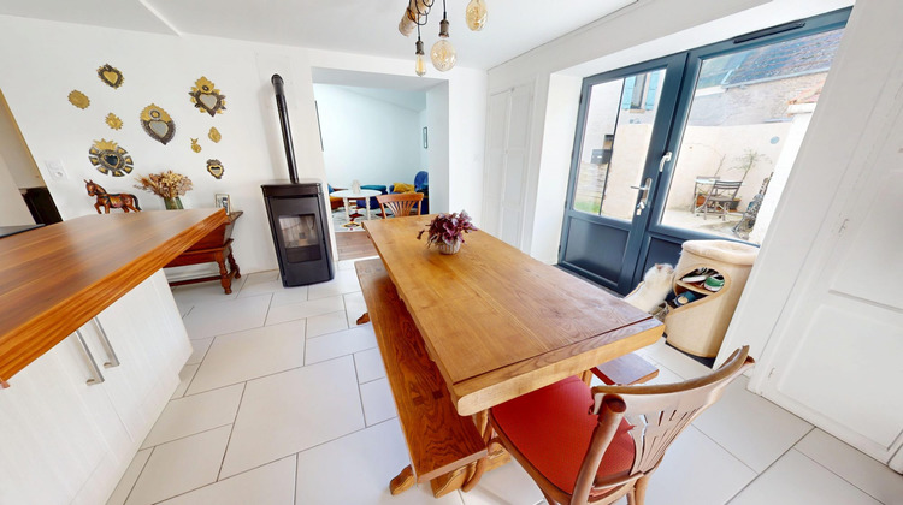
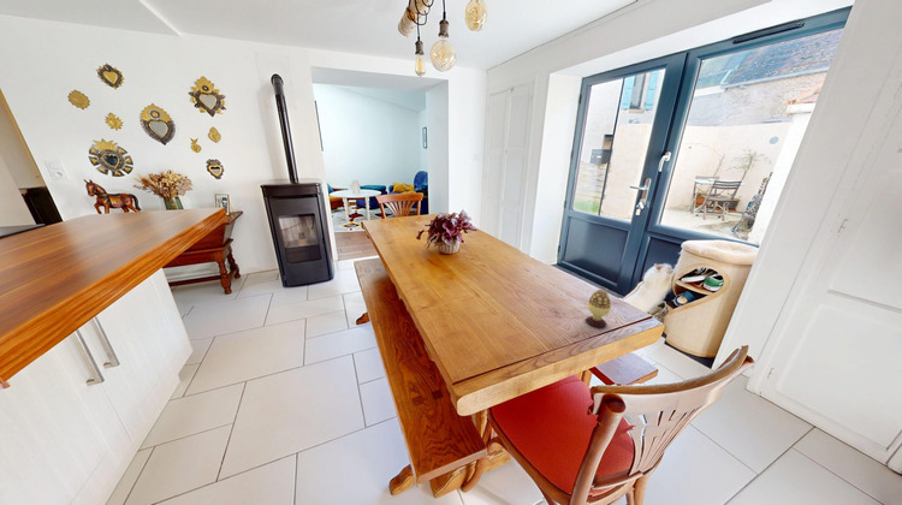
+ decorative egg (599, 307)
